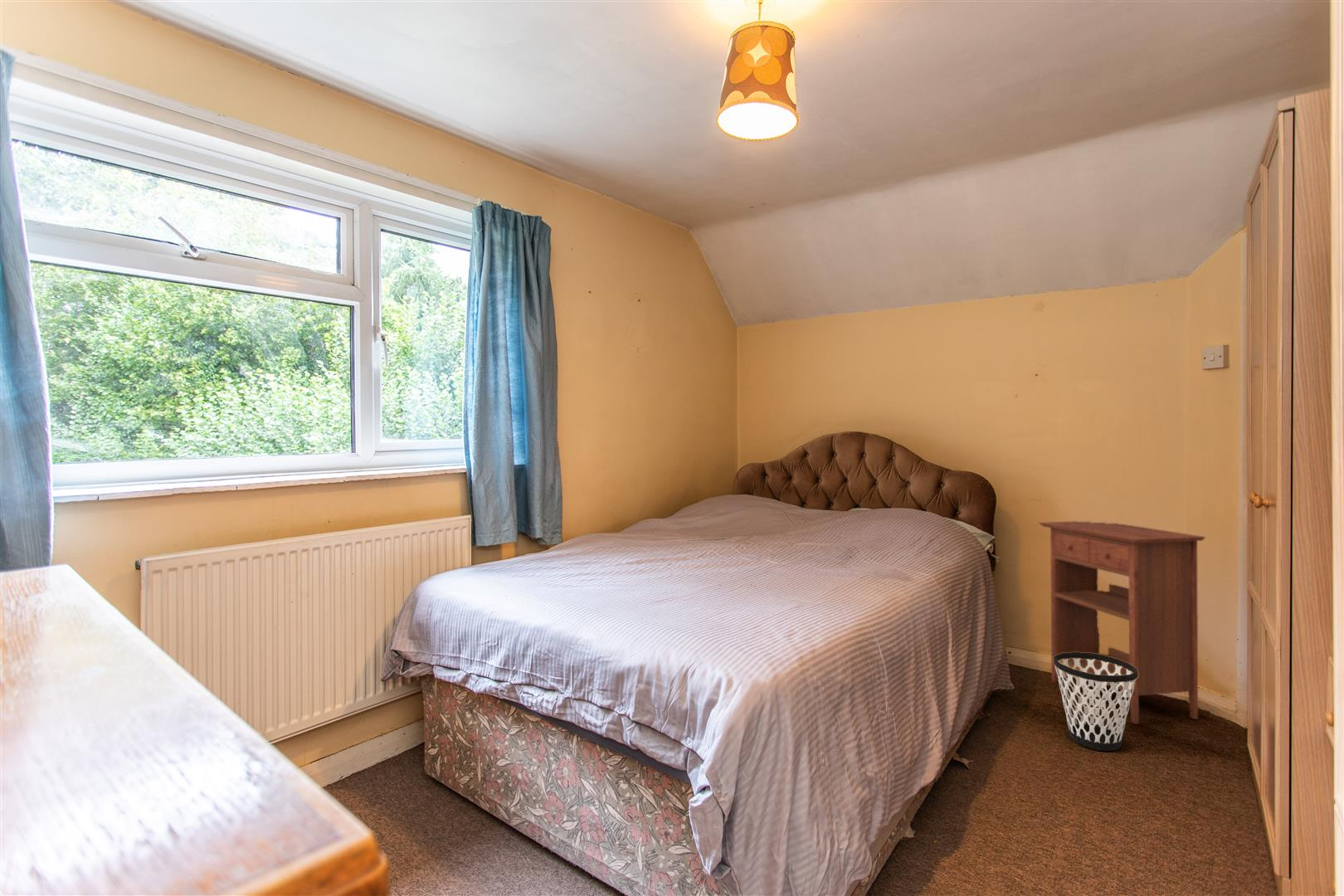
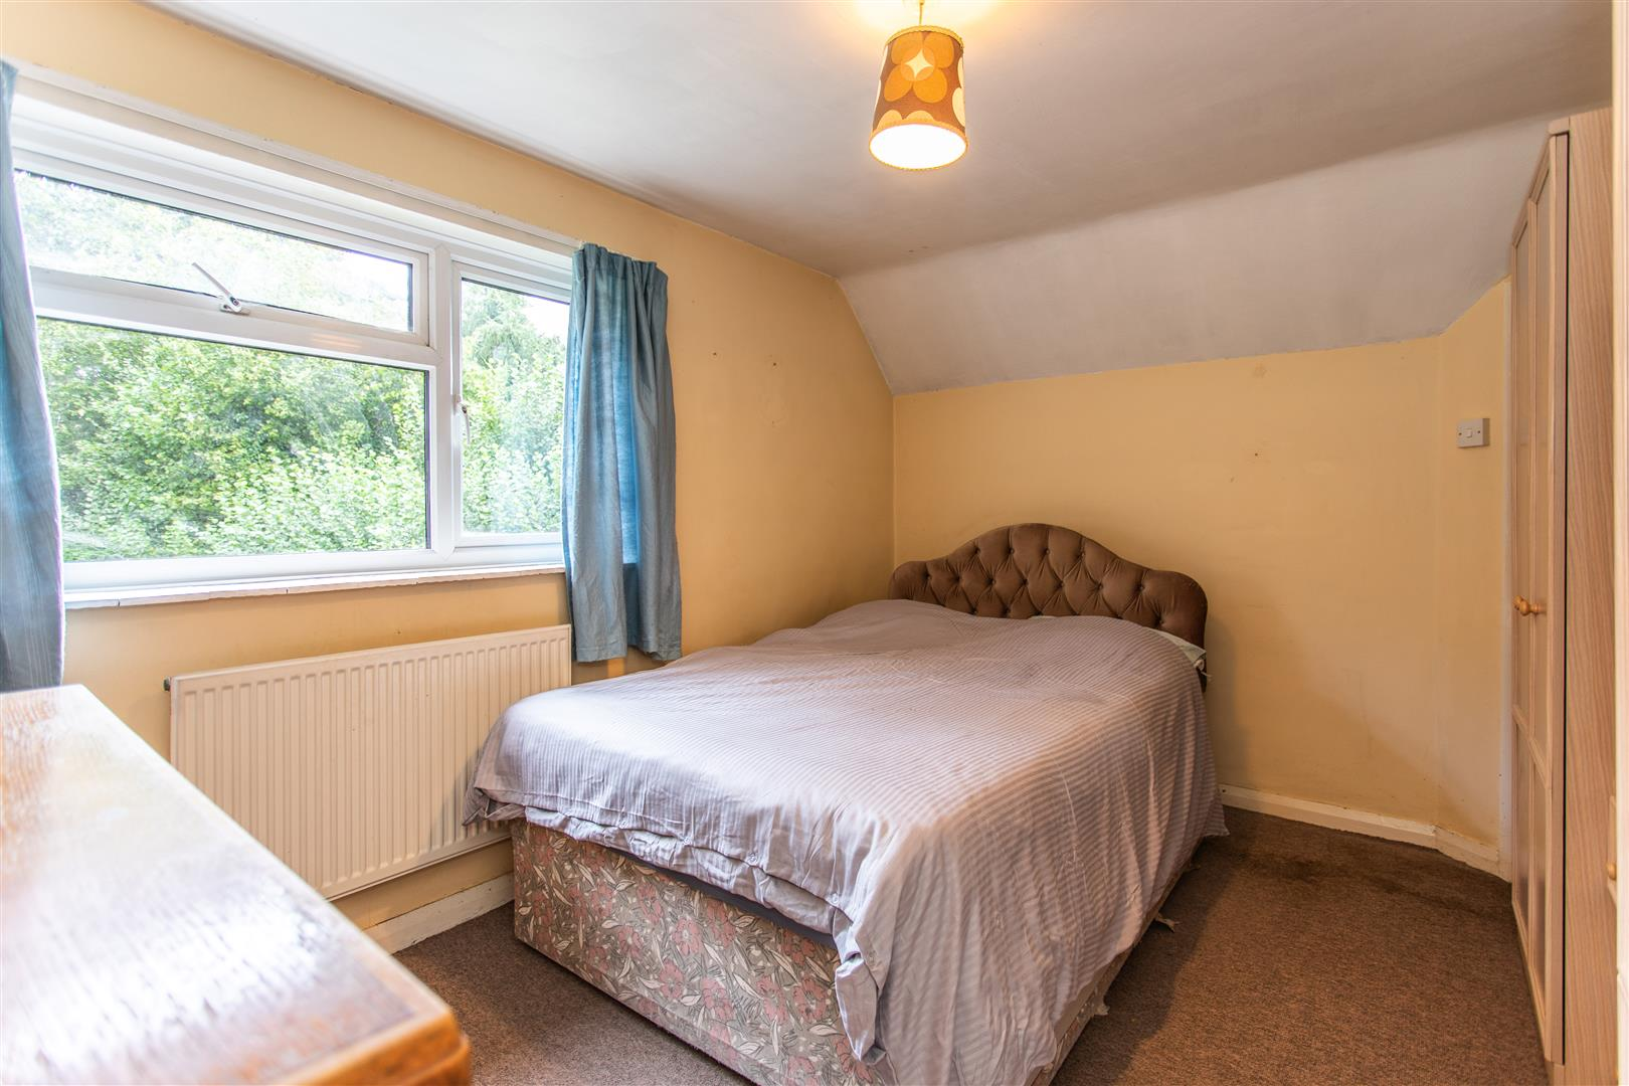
- nightstand (1115, 614)
- wastebasket (1093, 702)
